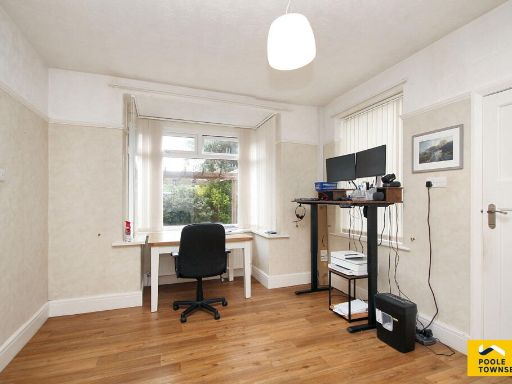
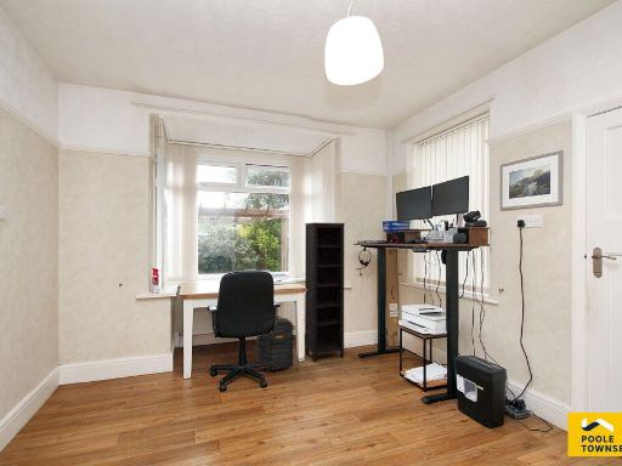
+ bookcase (324, 289)
+ backpack (273, 340)
